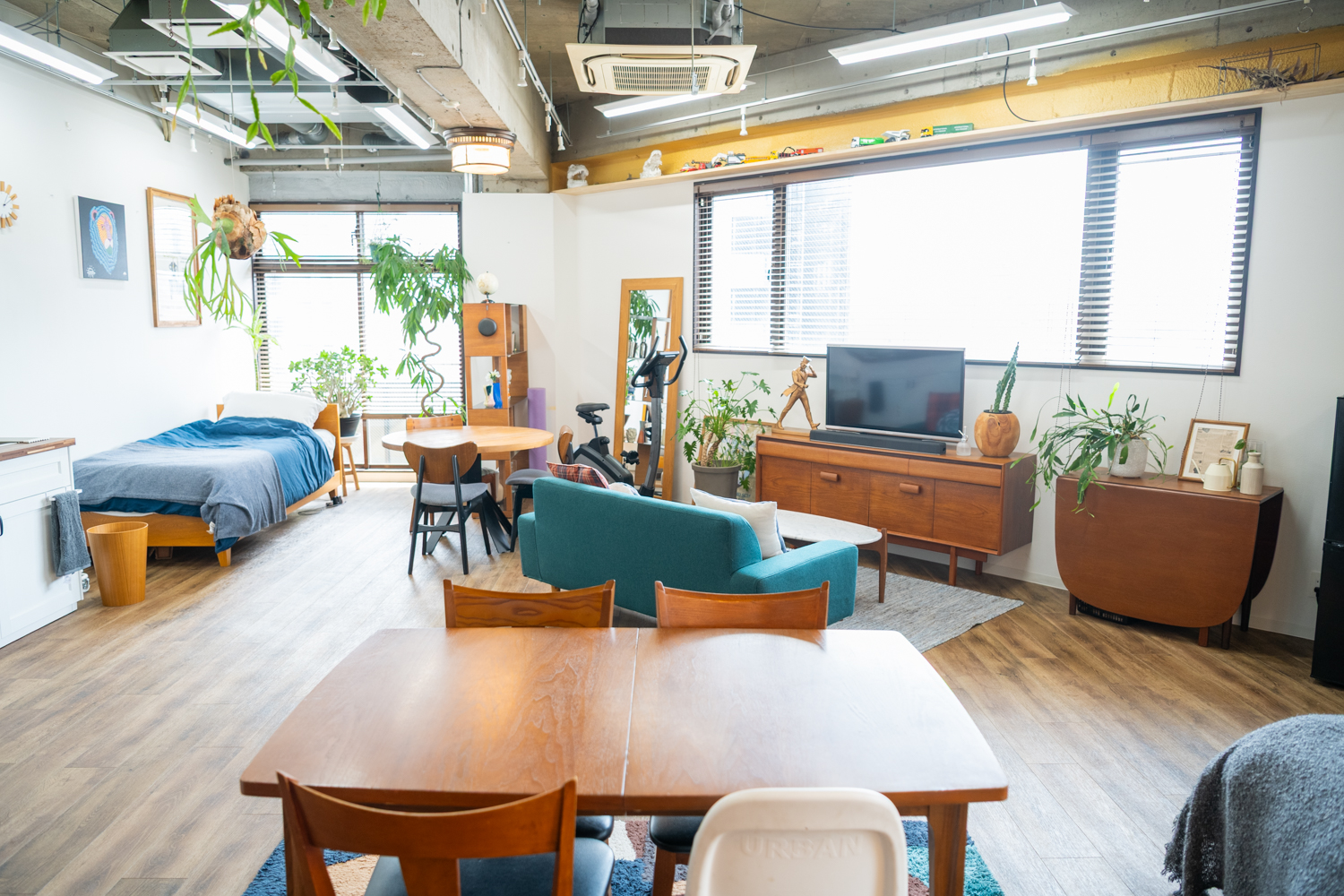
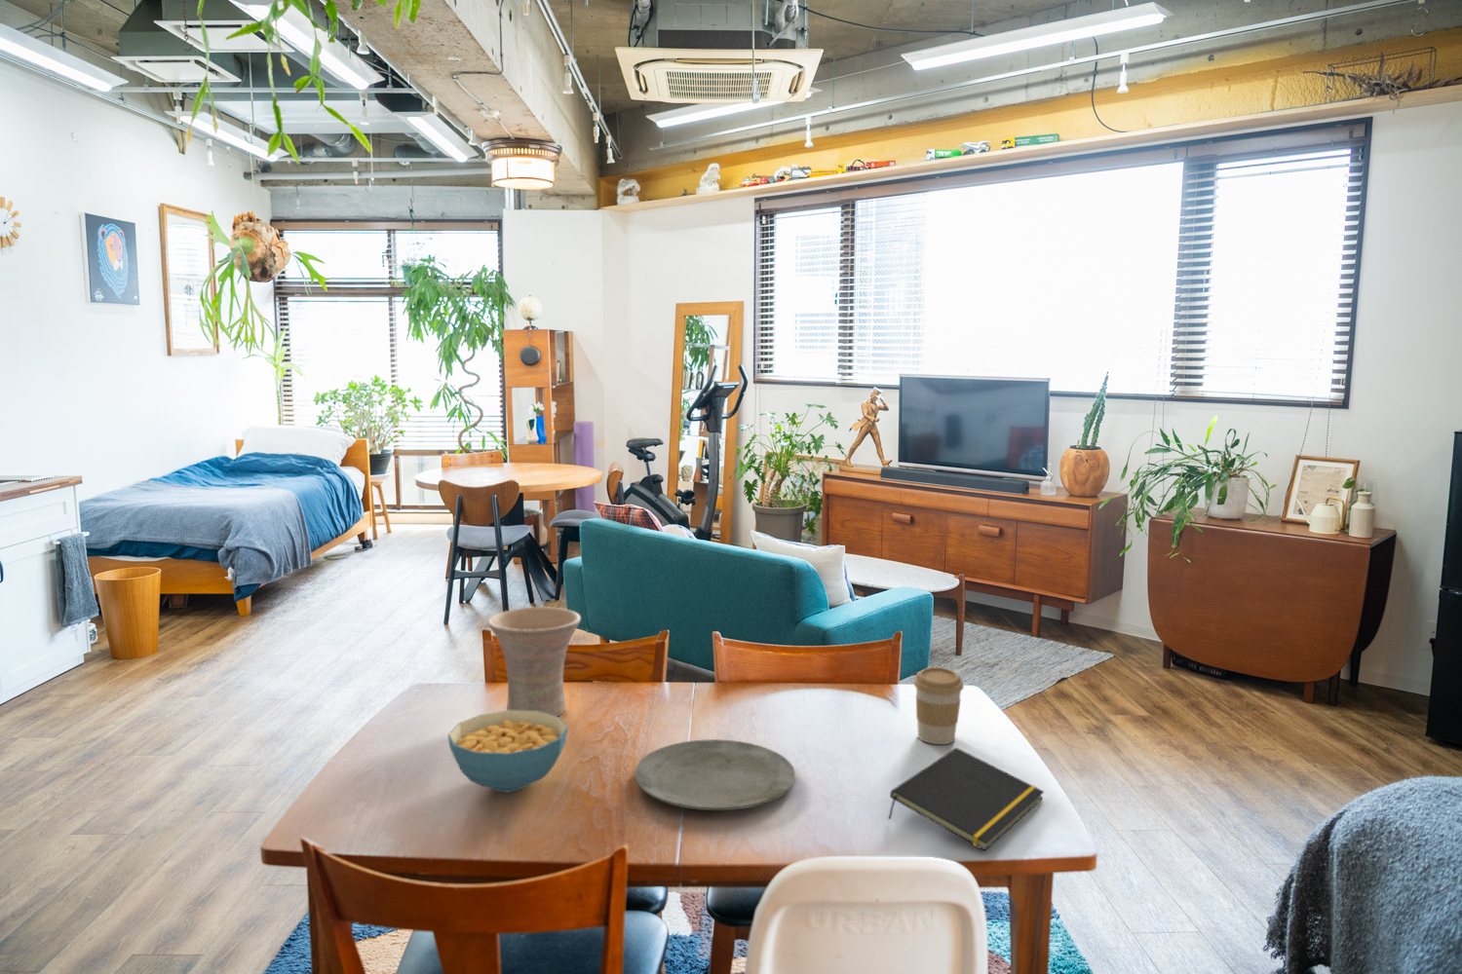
+ vase (535, 664)
+ notepad (969, 794)
+ cereal bowl (509, 758)
+ plate (715, 774)
+ coffee cup (938, 704)
